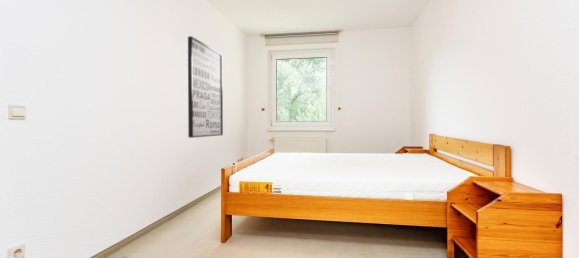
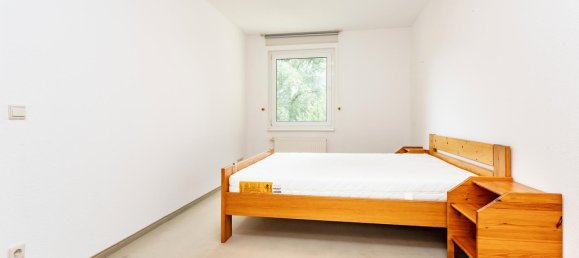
- wall art (207, 91)
